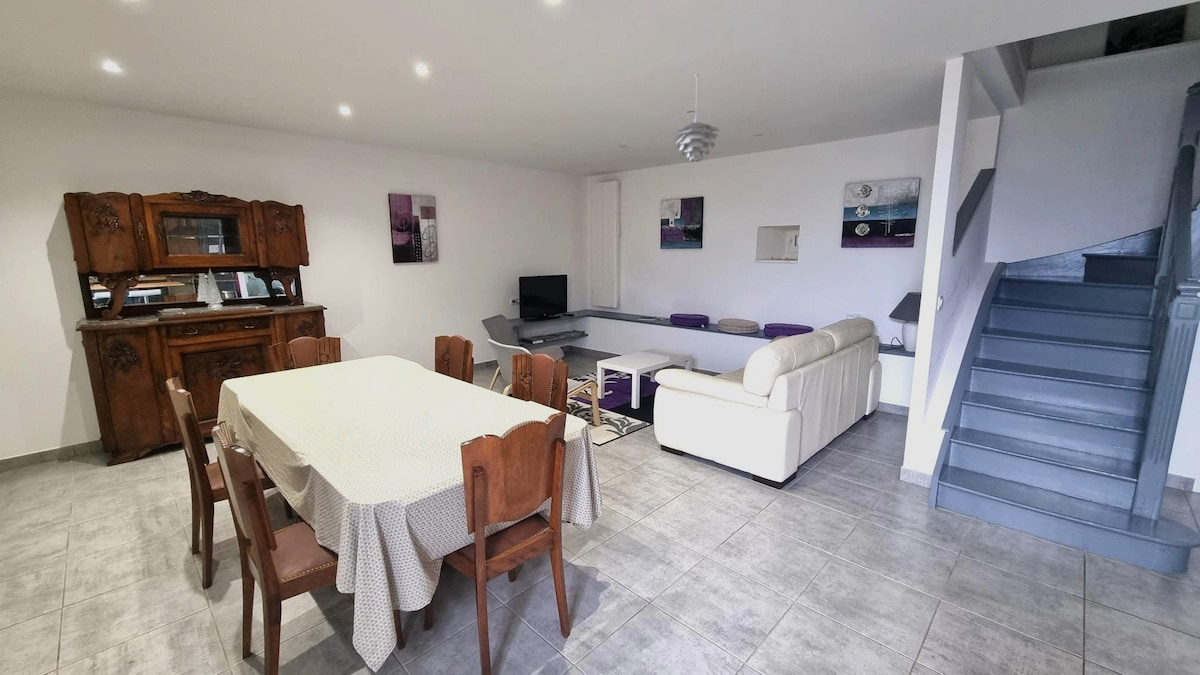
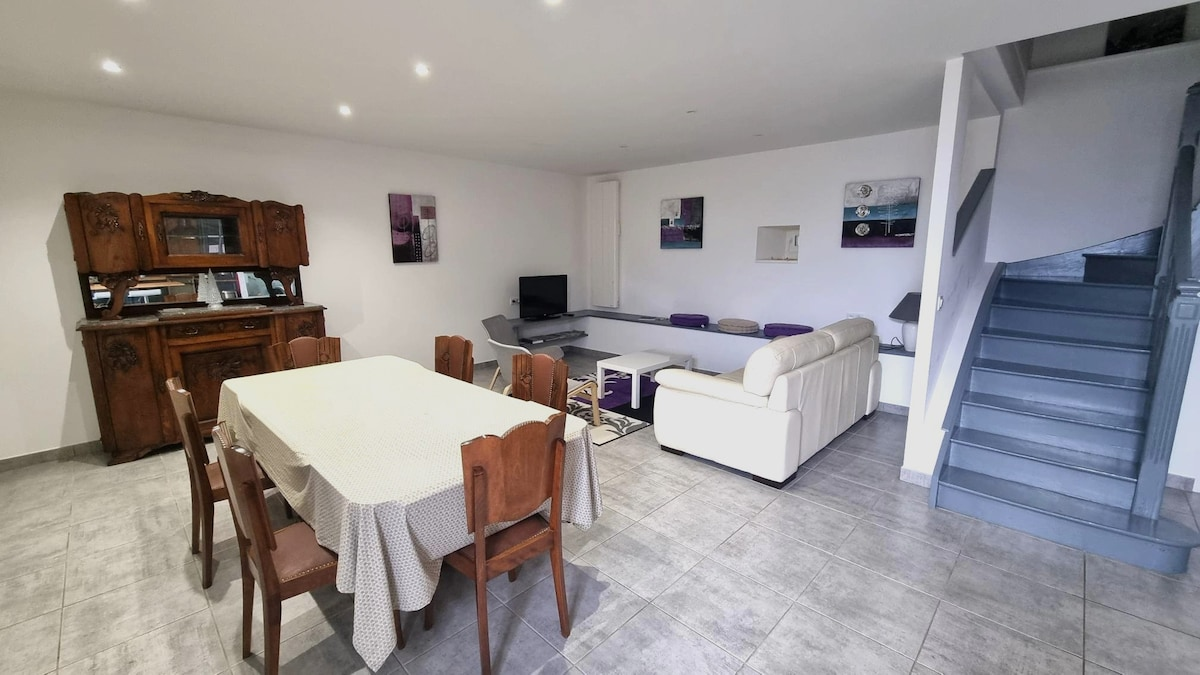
- pendant light (696, 118)
